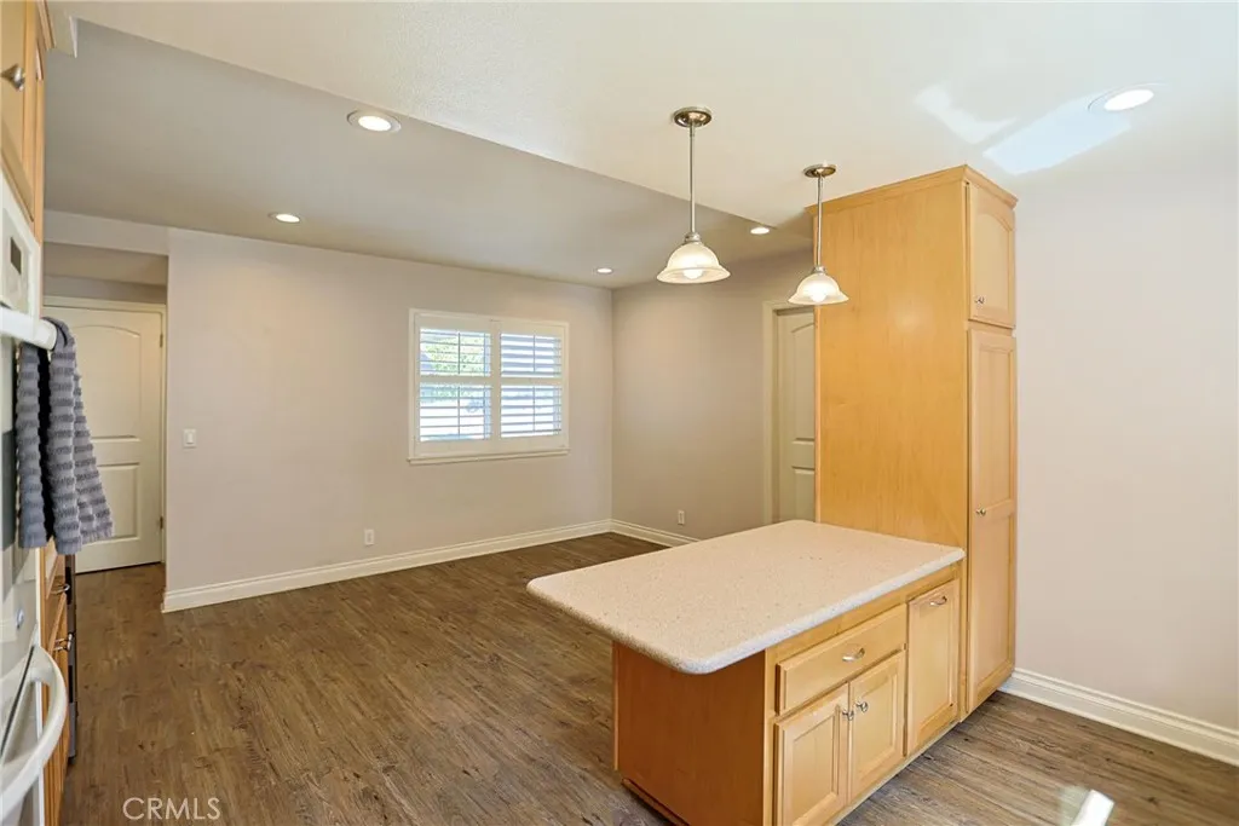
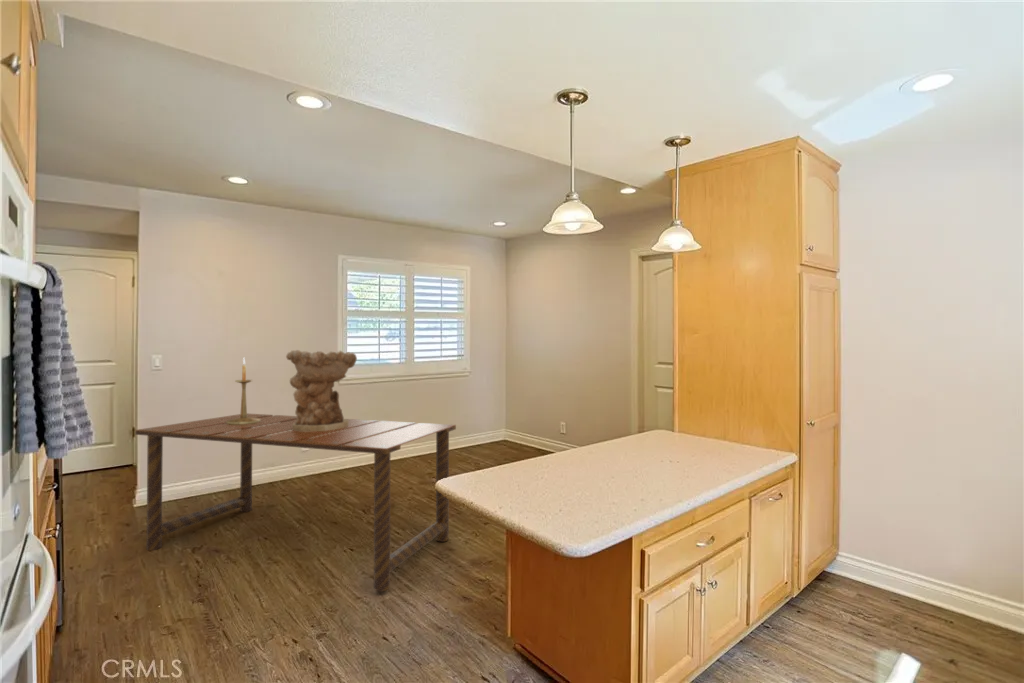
+ dining table (300, 447)
+ candlestick (243, 389)
+ decorative bowl (322, 388)
